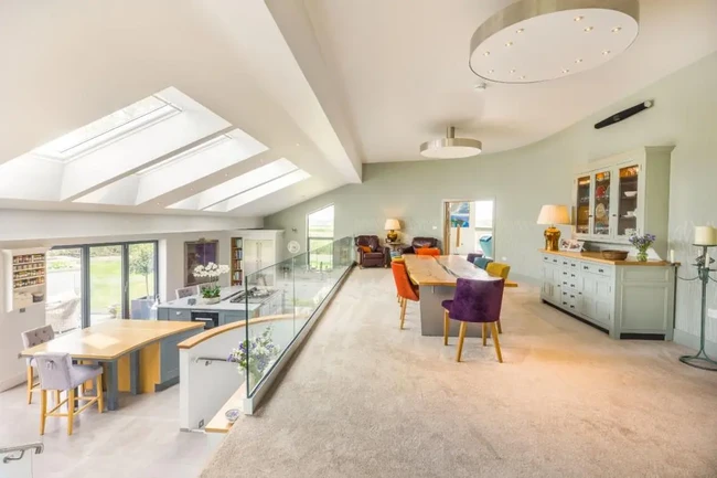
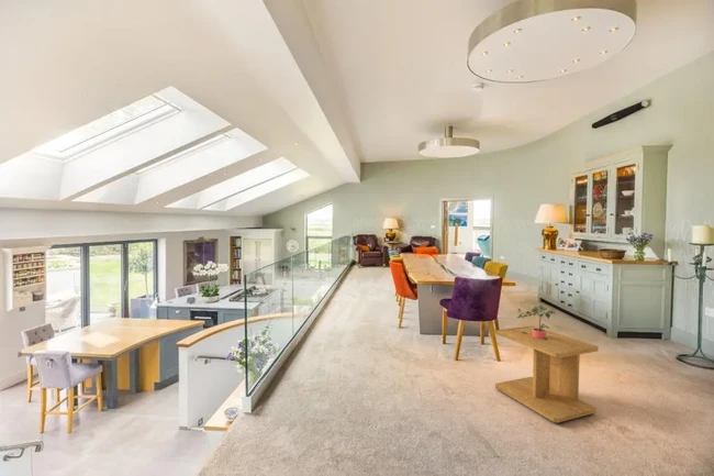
+ potted plant (539, 319)
+ side table (543, 369)
